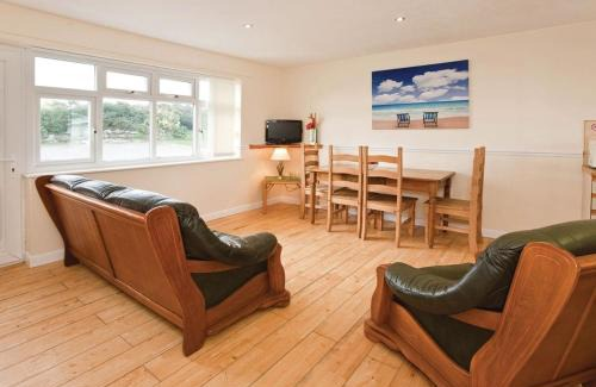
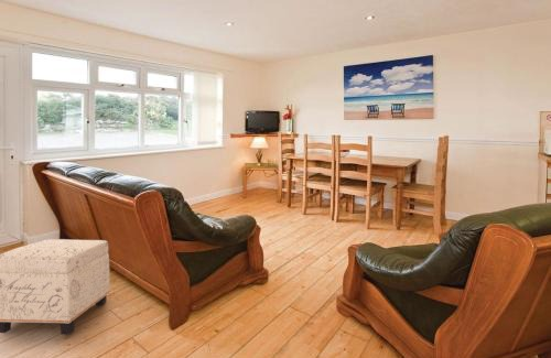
+ ottoman (55, 281)
